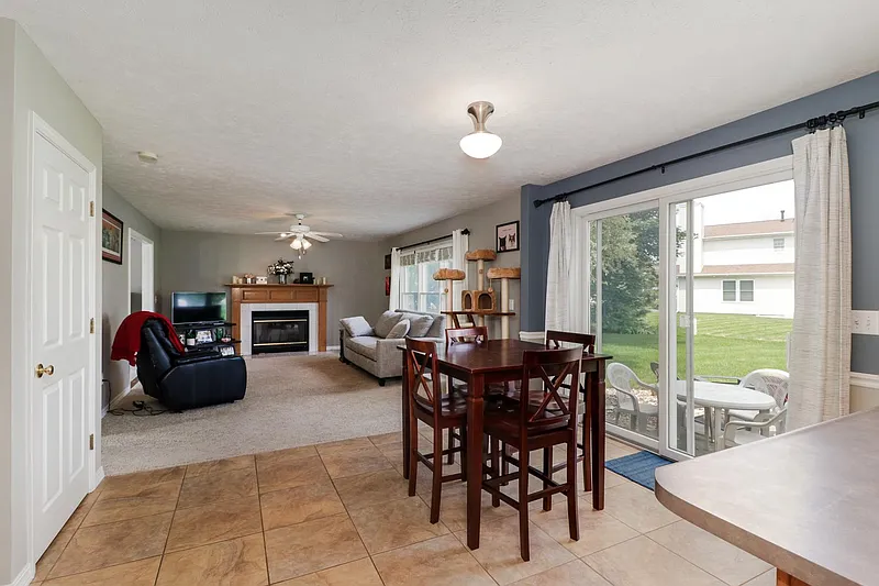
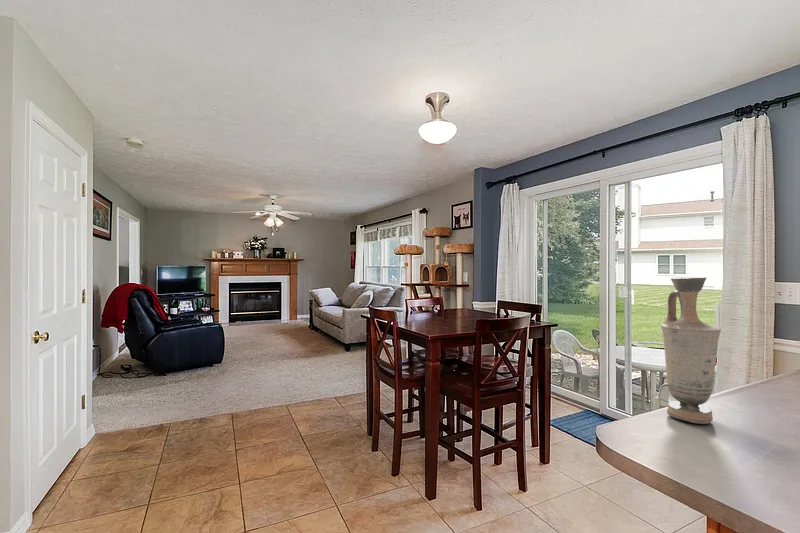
+ vase (689, 347)
